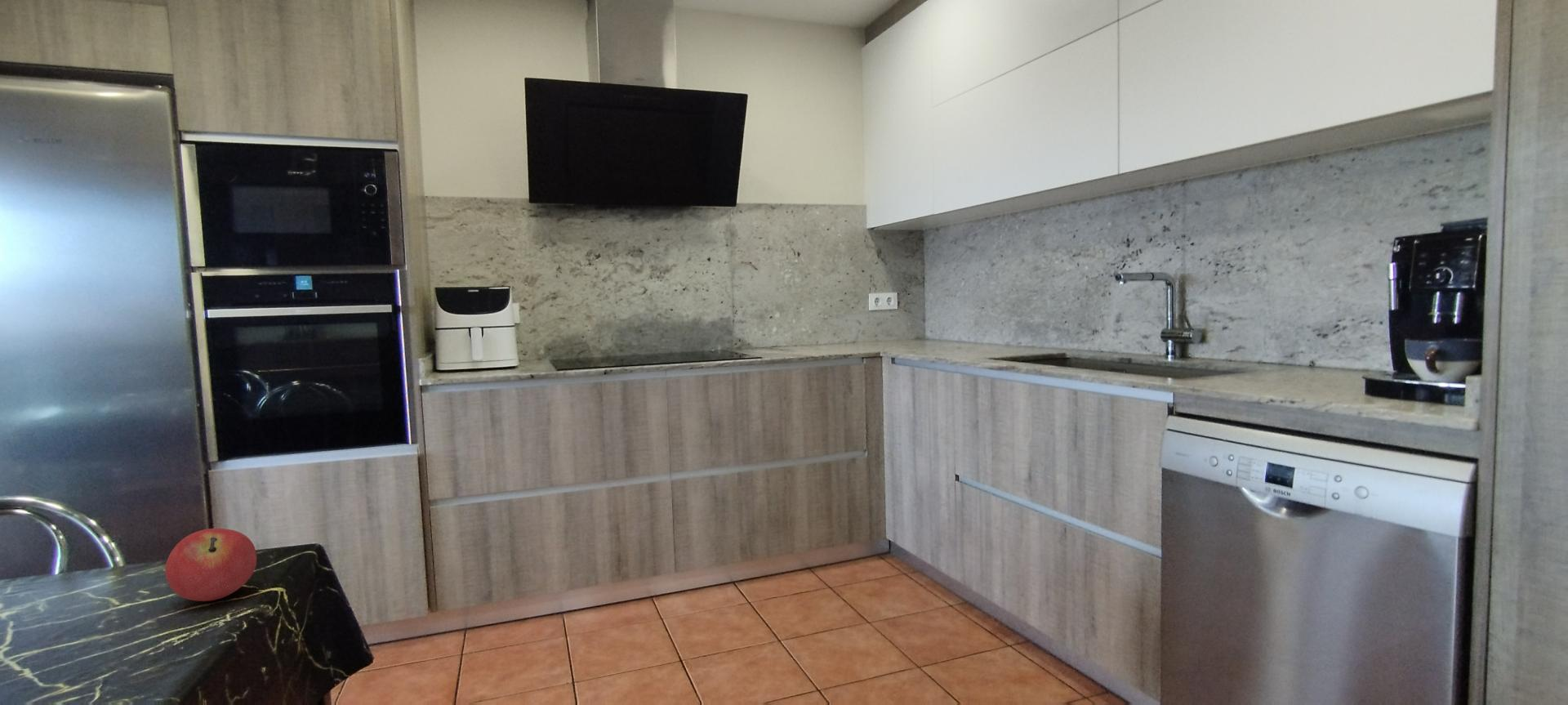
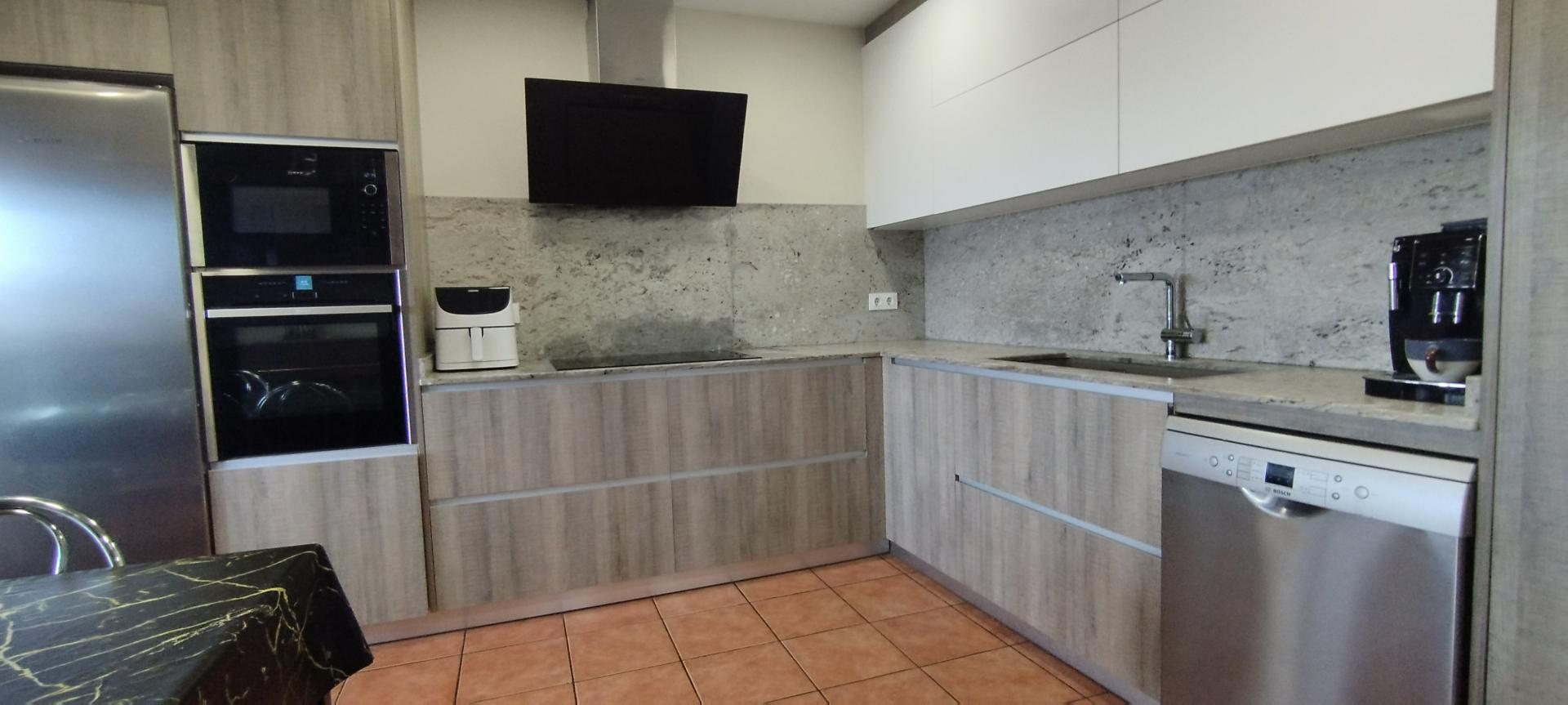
- fruit (213, 564)
